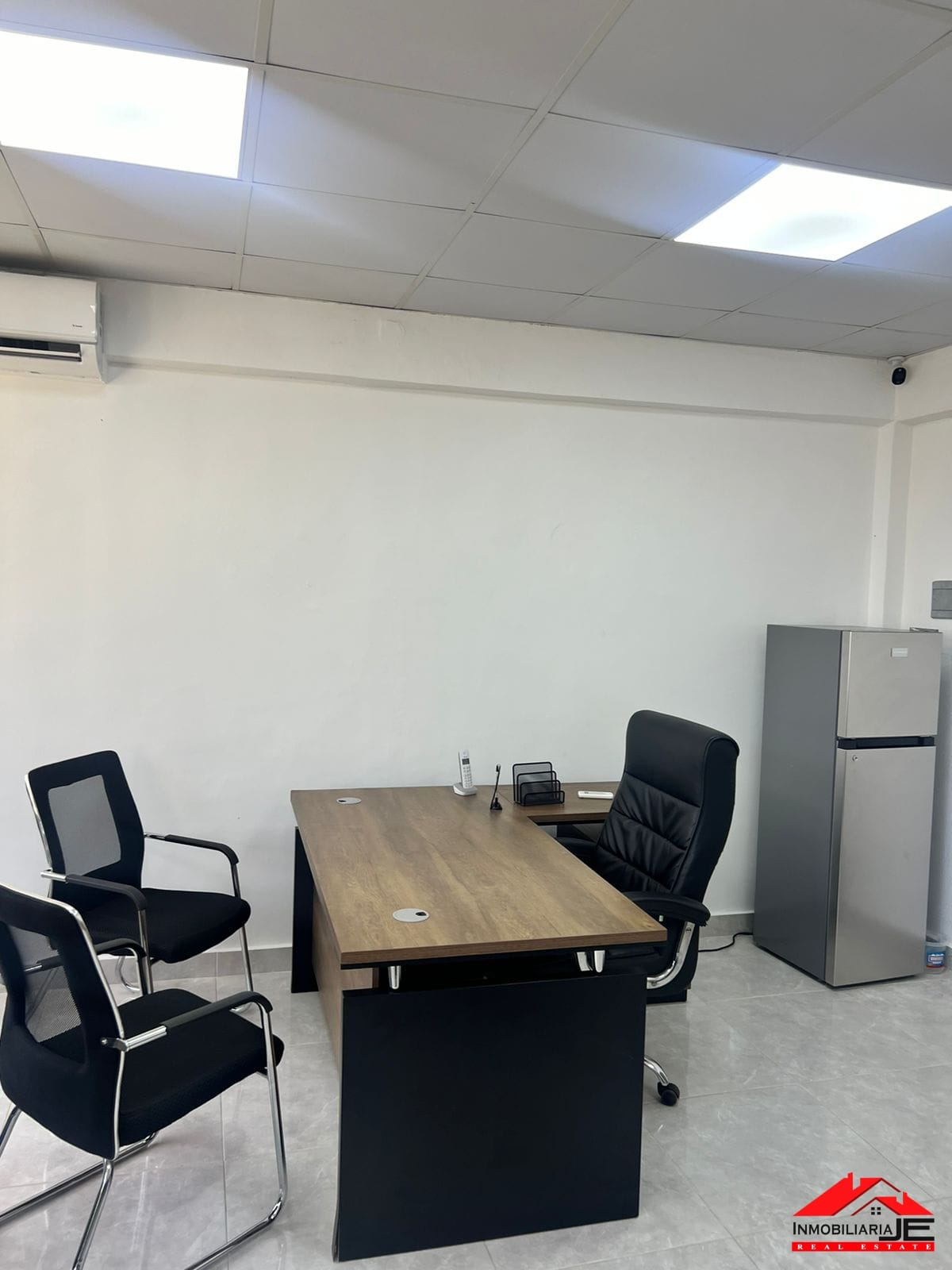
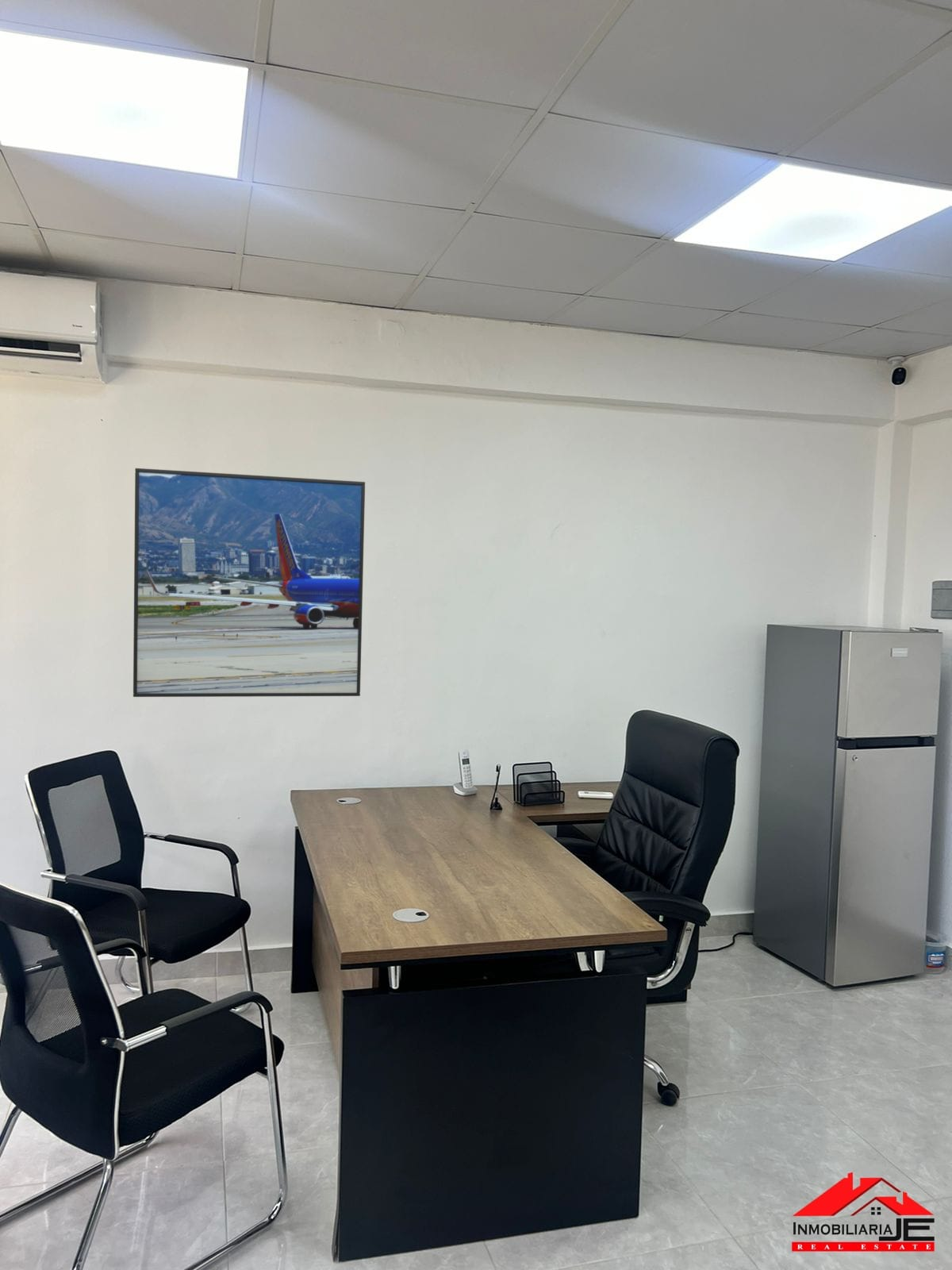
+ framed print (251, 587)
